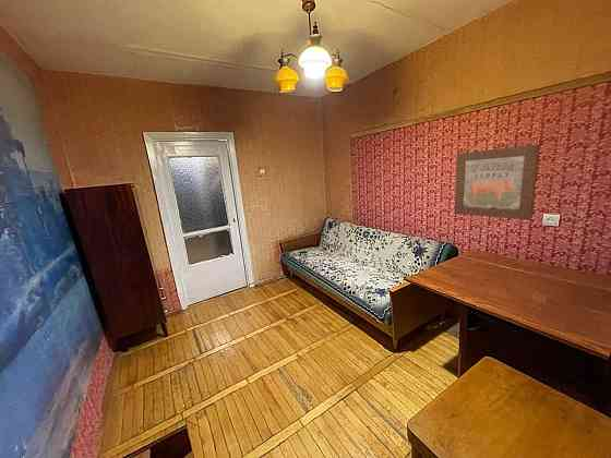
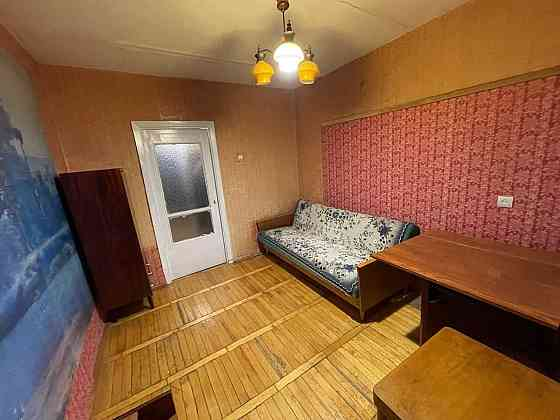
- wall art (491, 183)
